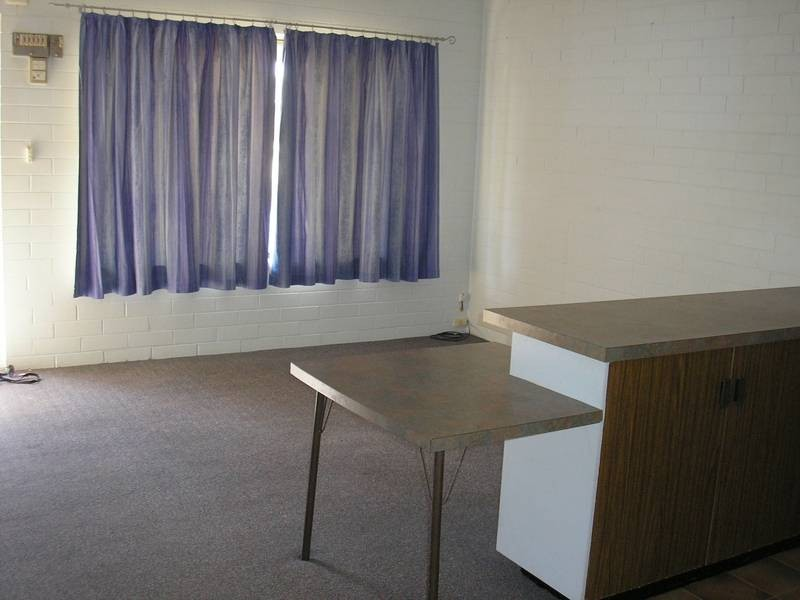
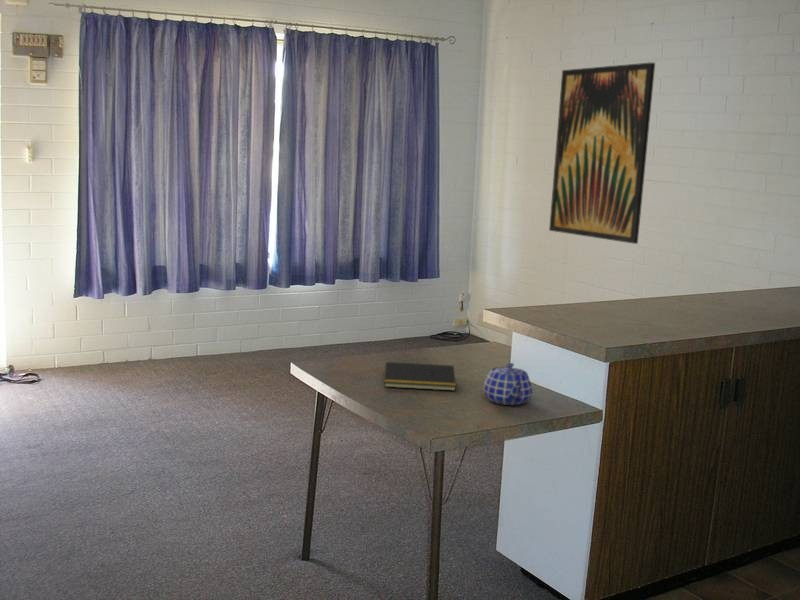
+ notepad (419, 375)
+ wall art (598, 153)
+ teapot (508, 382)
